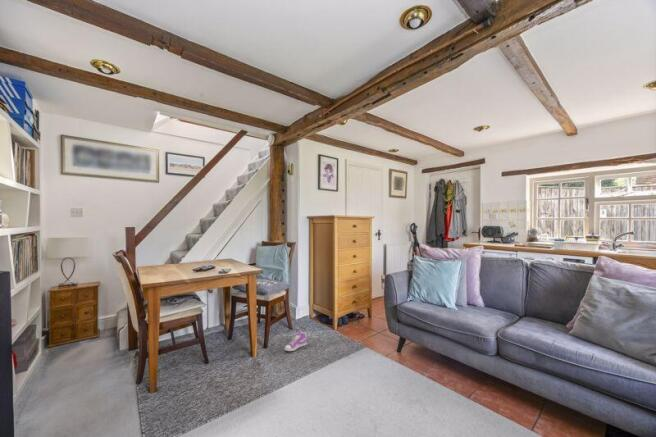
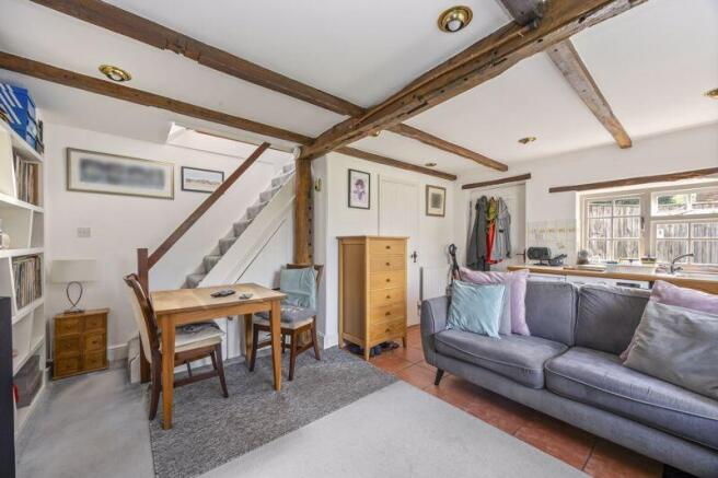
- sneaker (295, 339)
